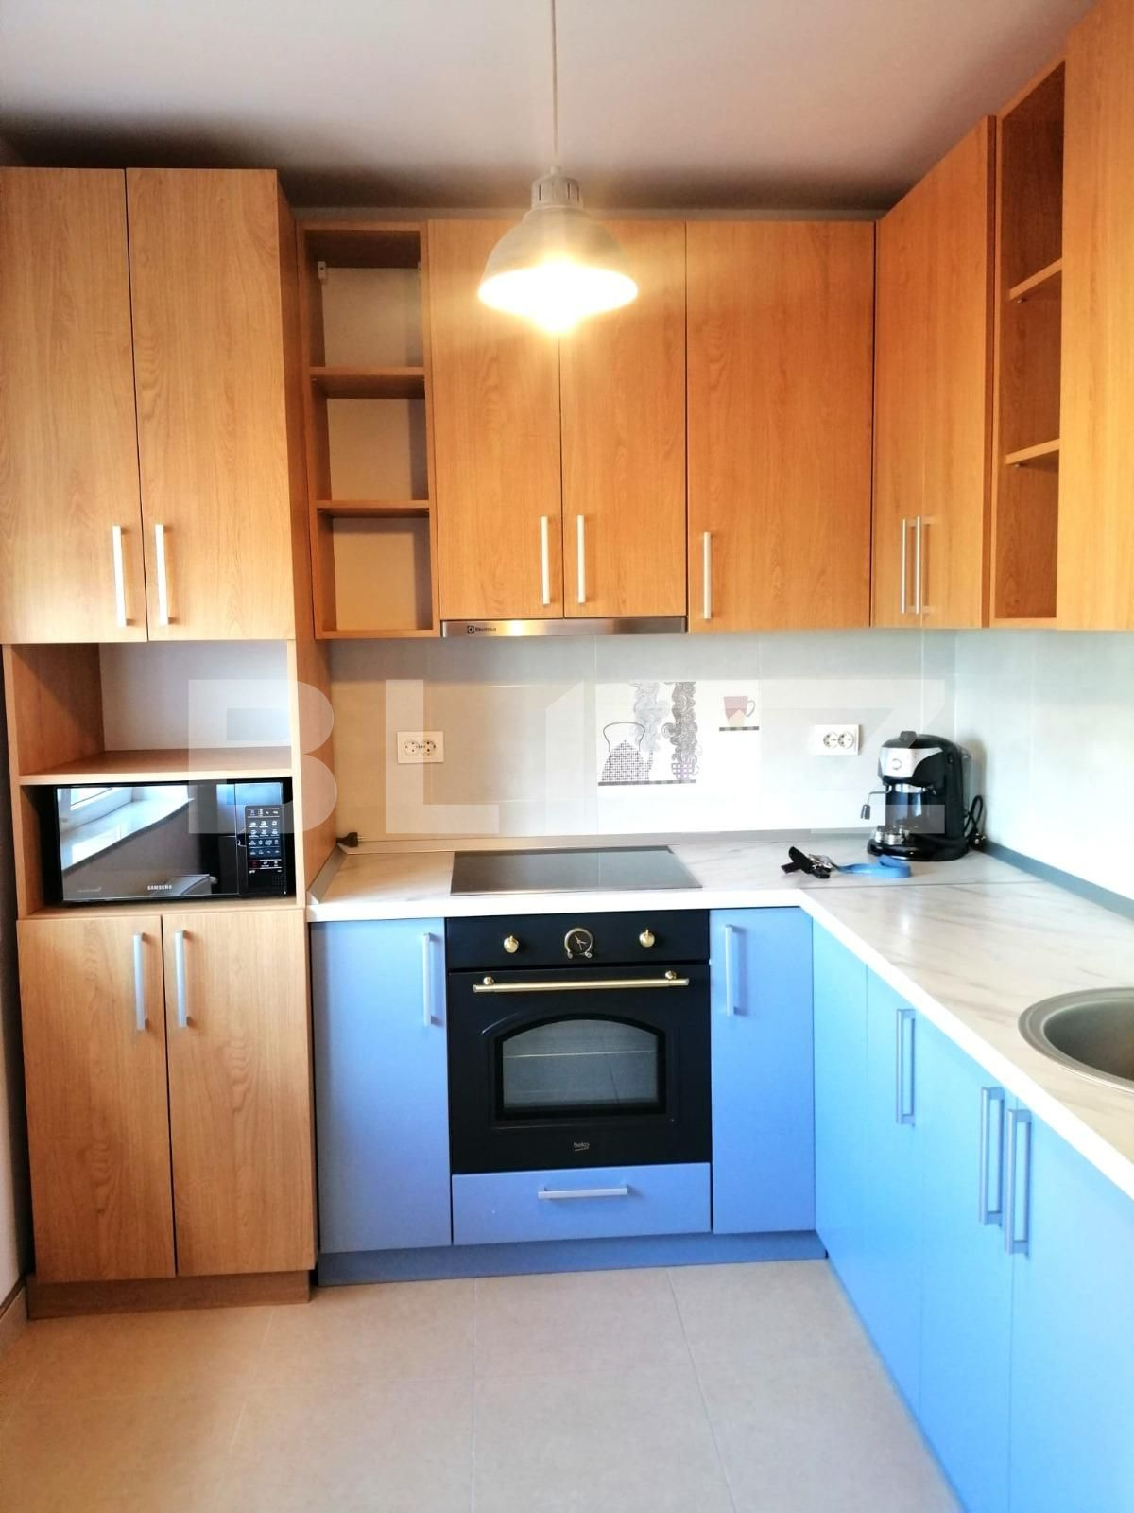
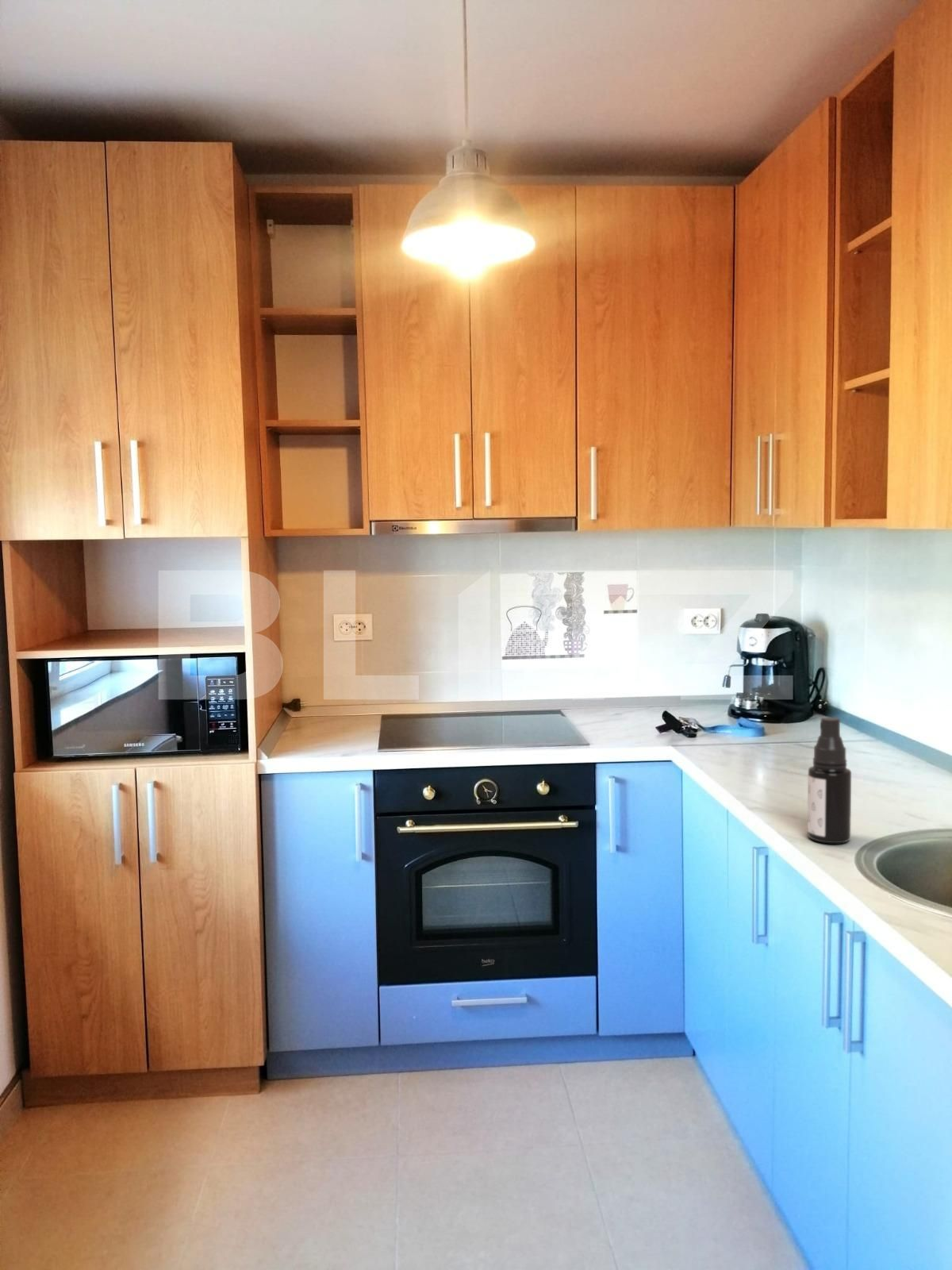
+ spray bottle (829, 779)
